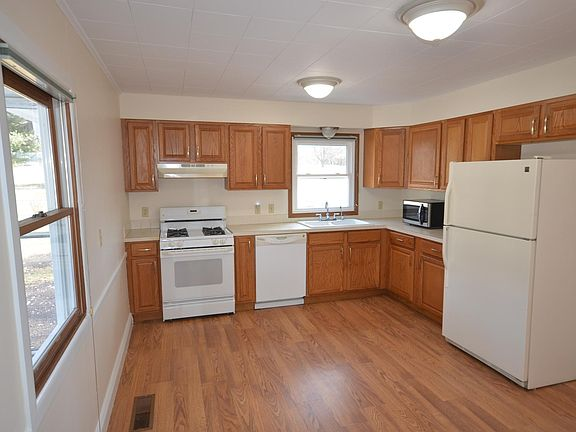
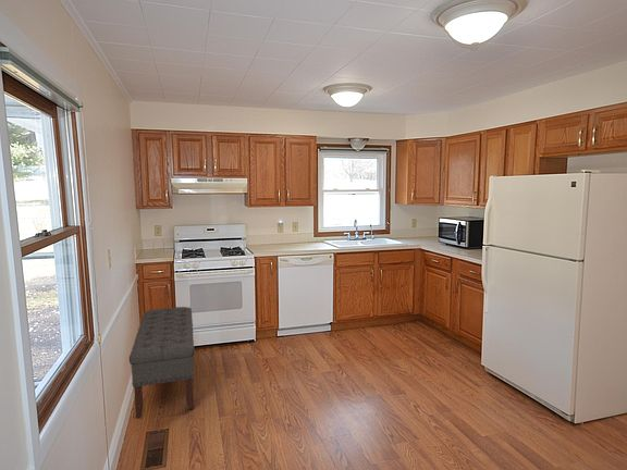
+ bench (167, 352)
